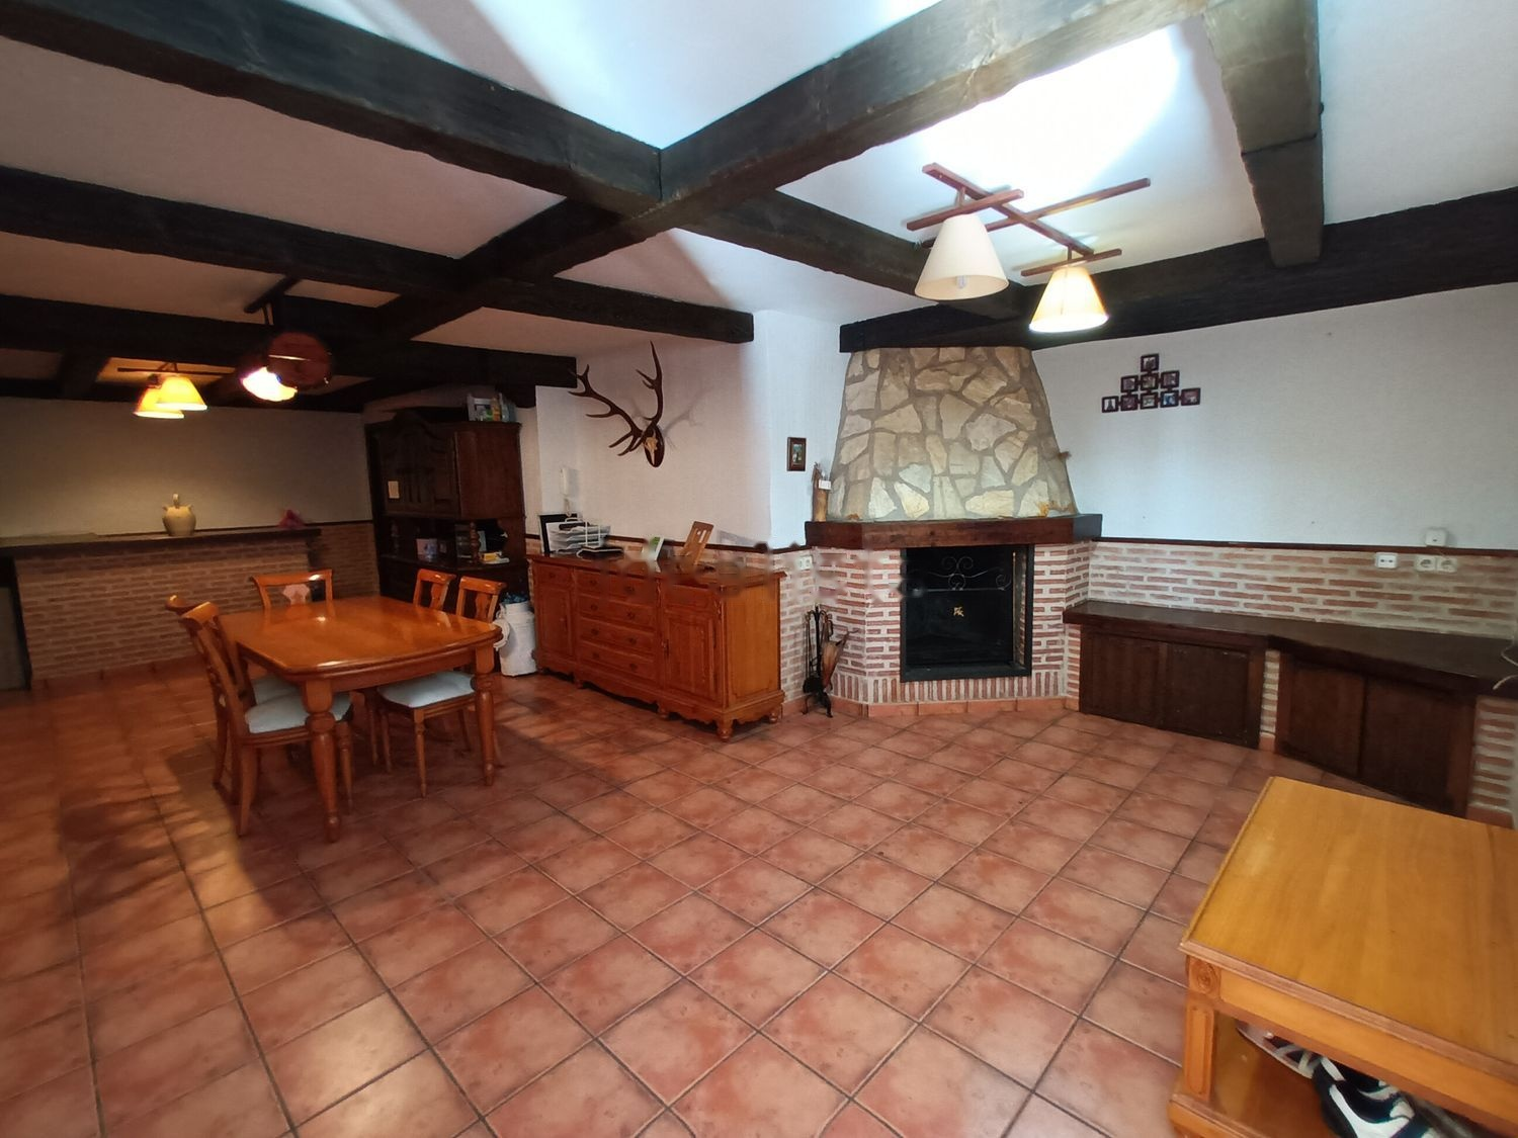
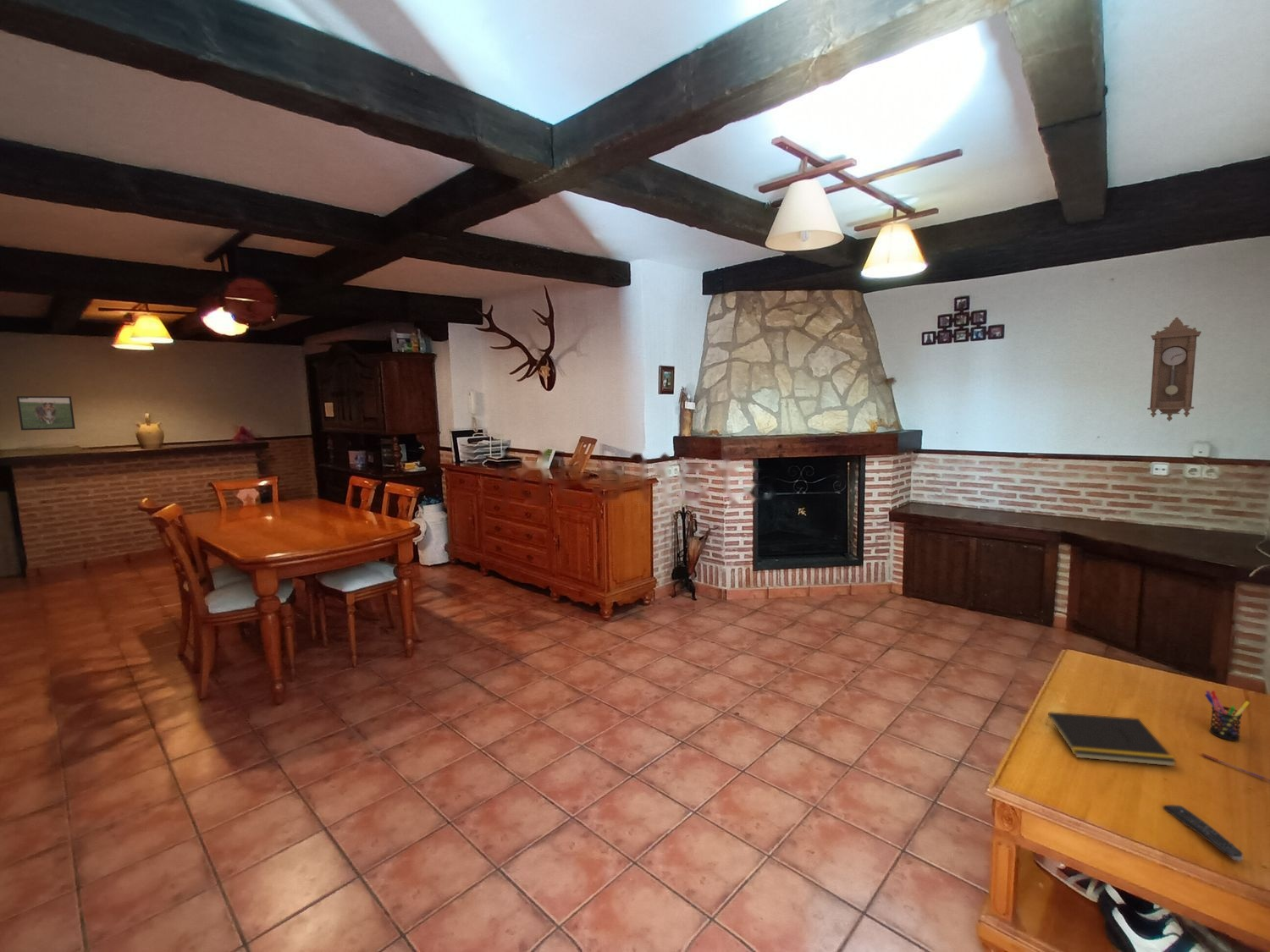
+ notepad (1108, 737)
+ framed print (47, 412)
+ pendulum clock (1173, 370)
+ pen holder (1225, 714)
+ pen (1238, 768)
+ remote control (1204, 830)
